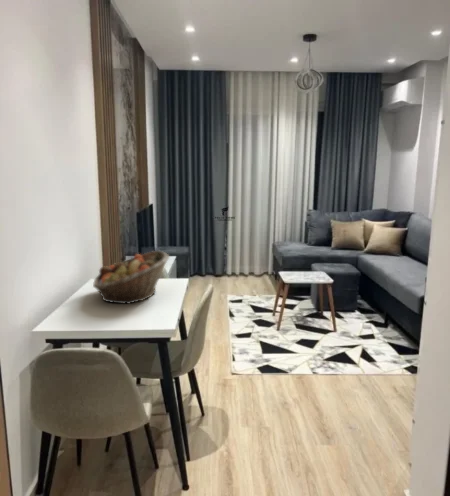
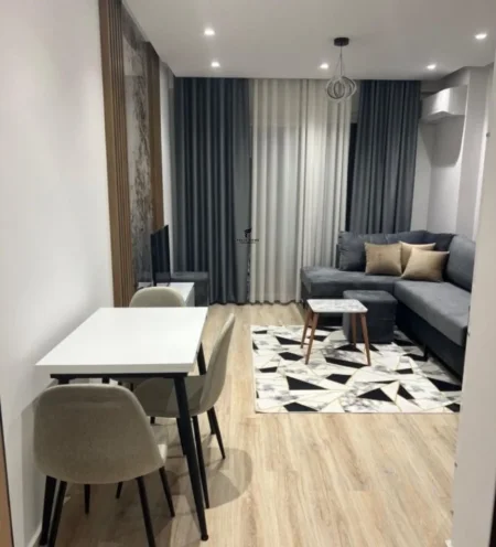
- fruit basket (131, 274)
